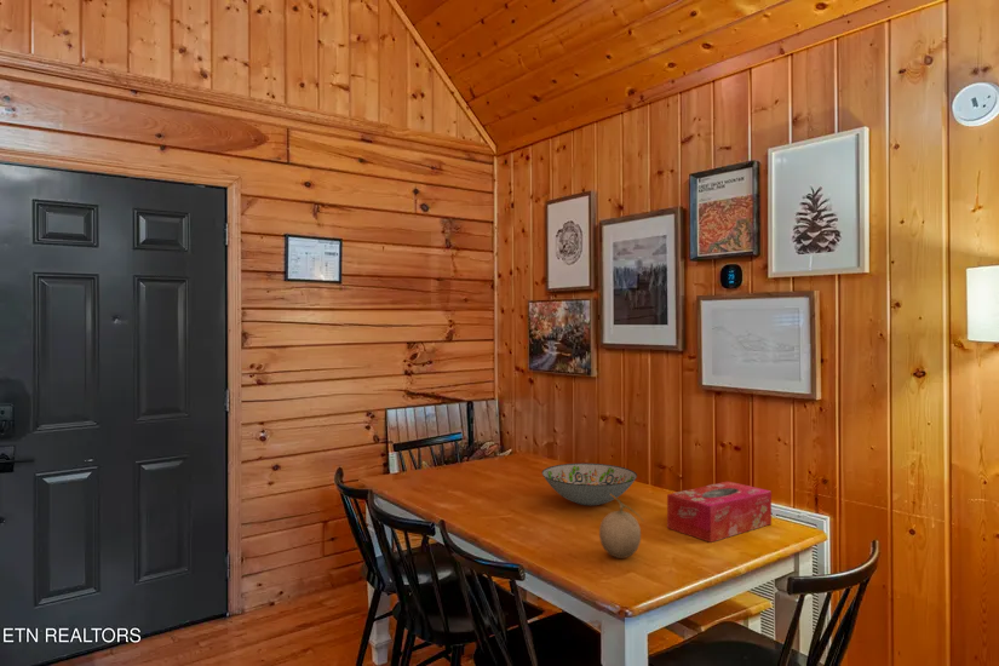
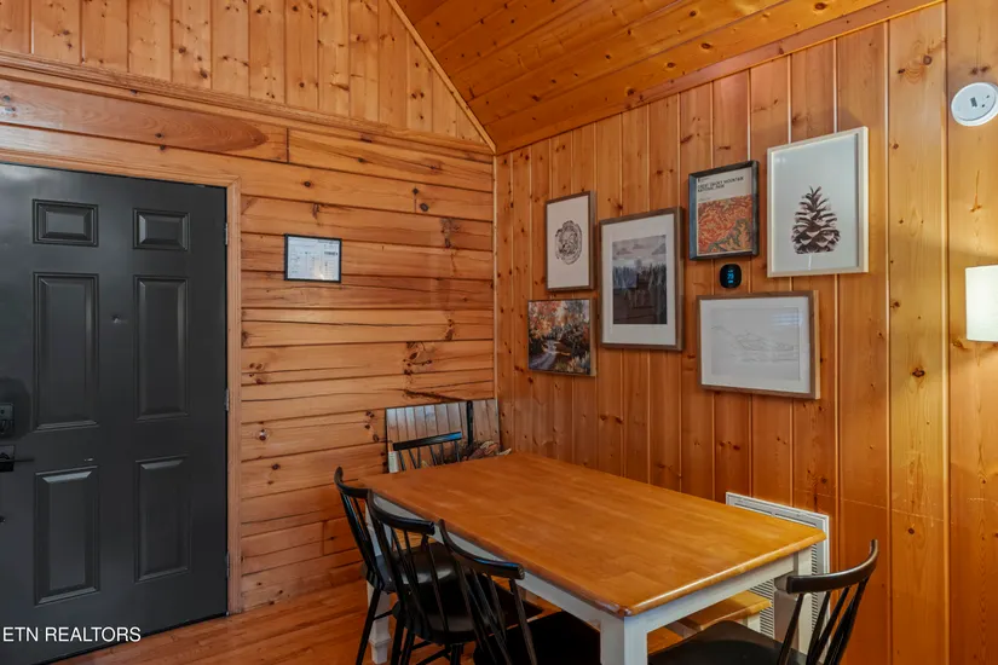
- fruit (621, 527)
- decorative bowl (589, 487)
- tissue box (719, 509)
